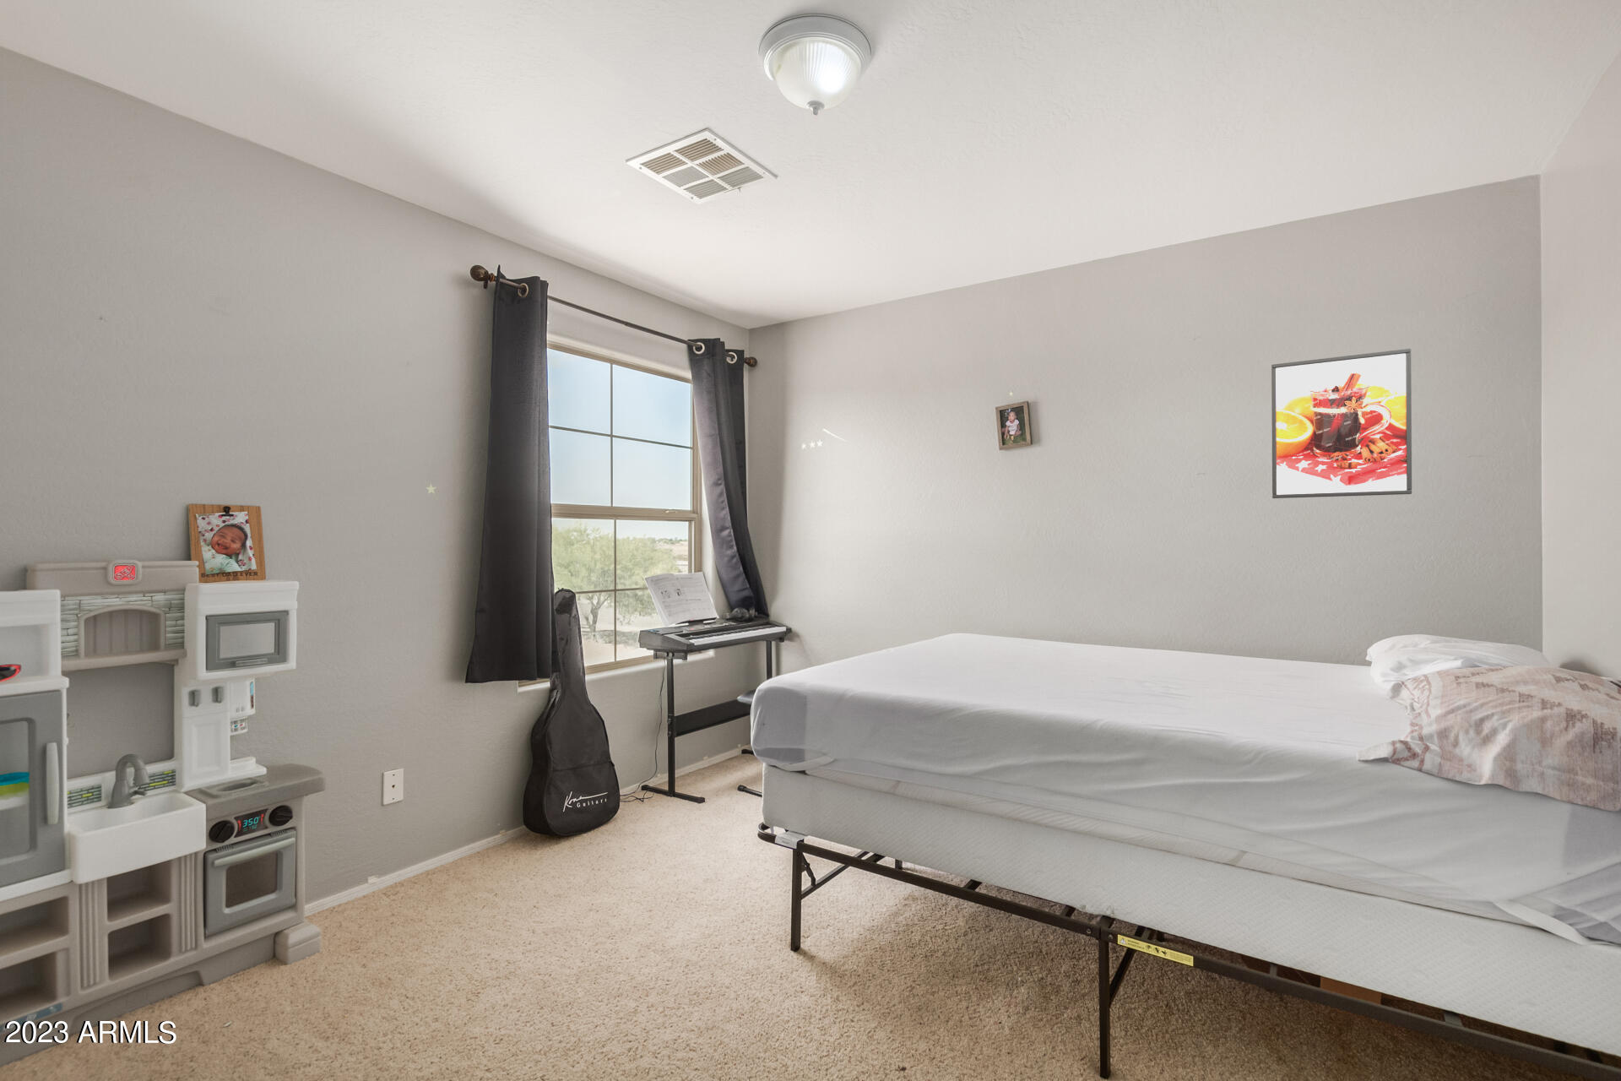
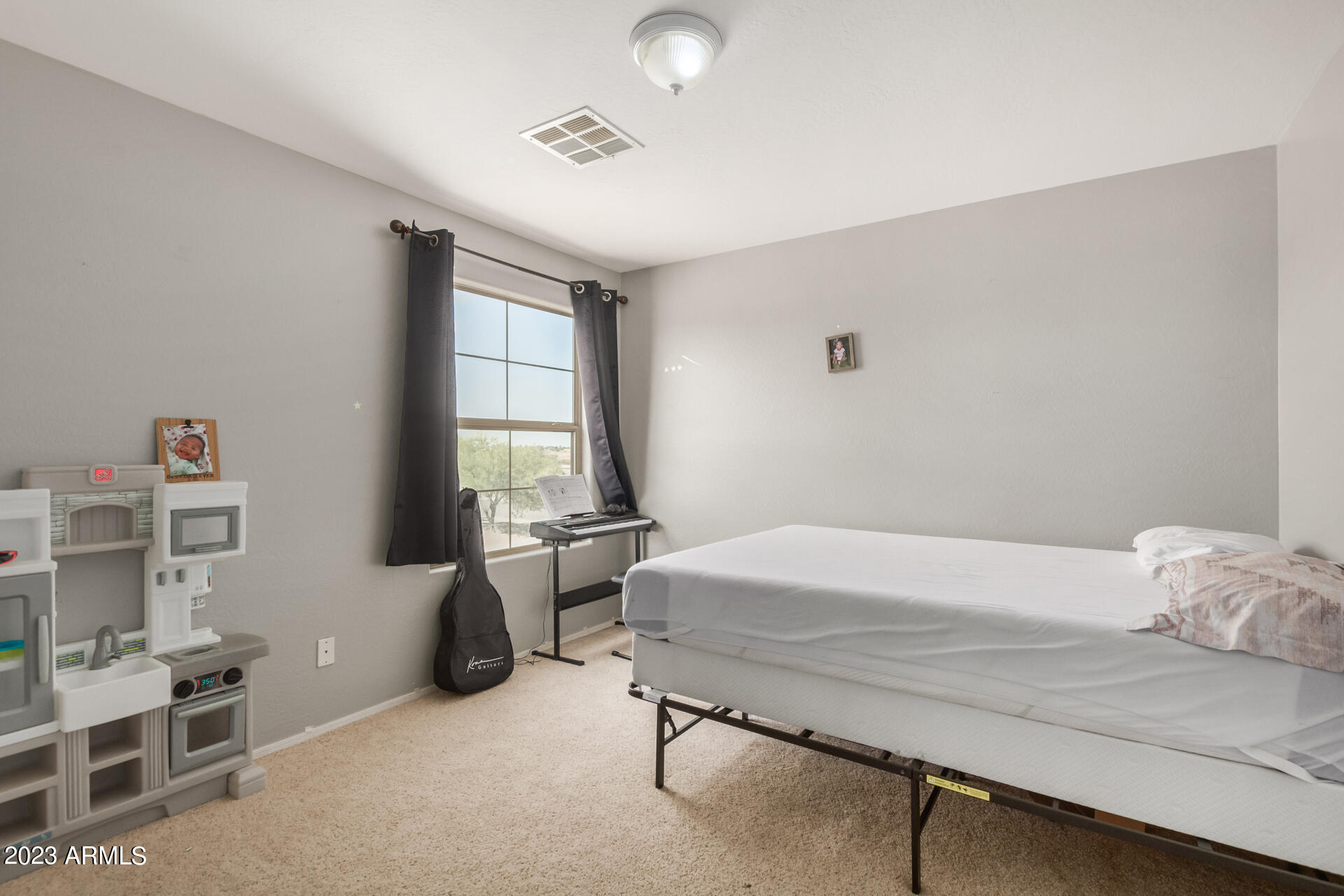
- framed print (1339, 427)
